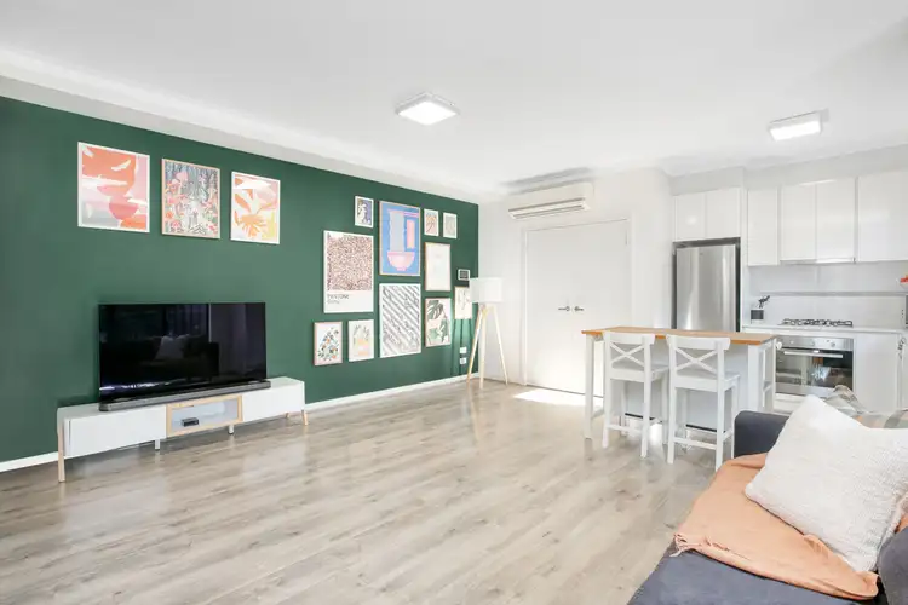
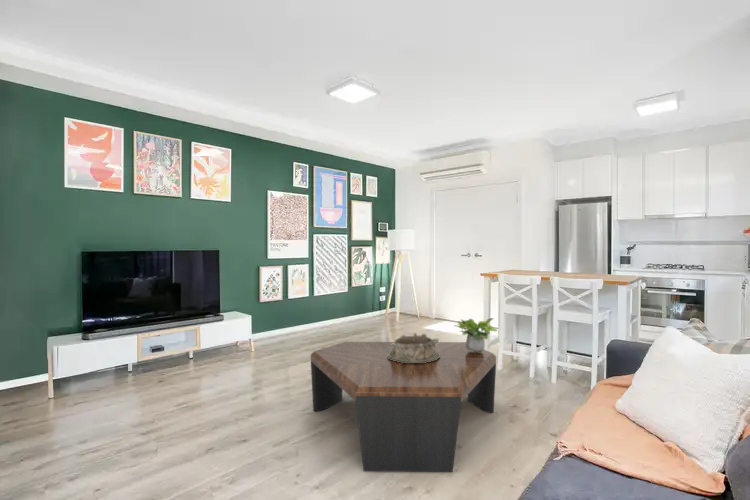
+ coffee table (395, 387)
+ potted plant (473, 334)
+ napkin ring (414, 346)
